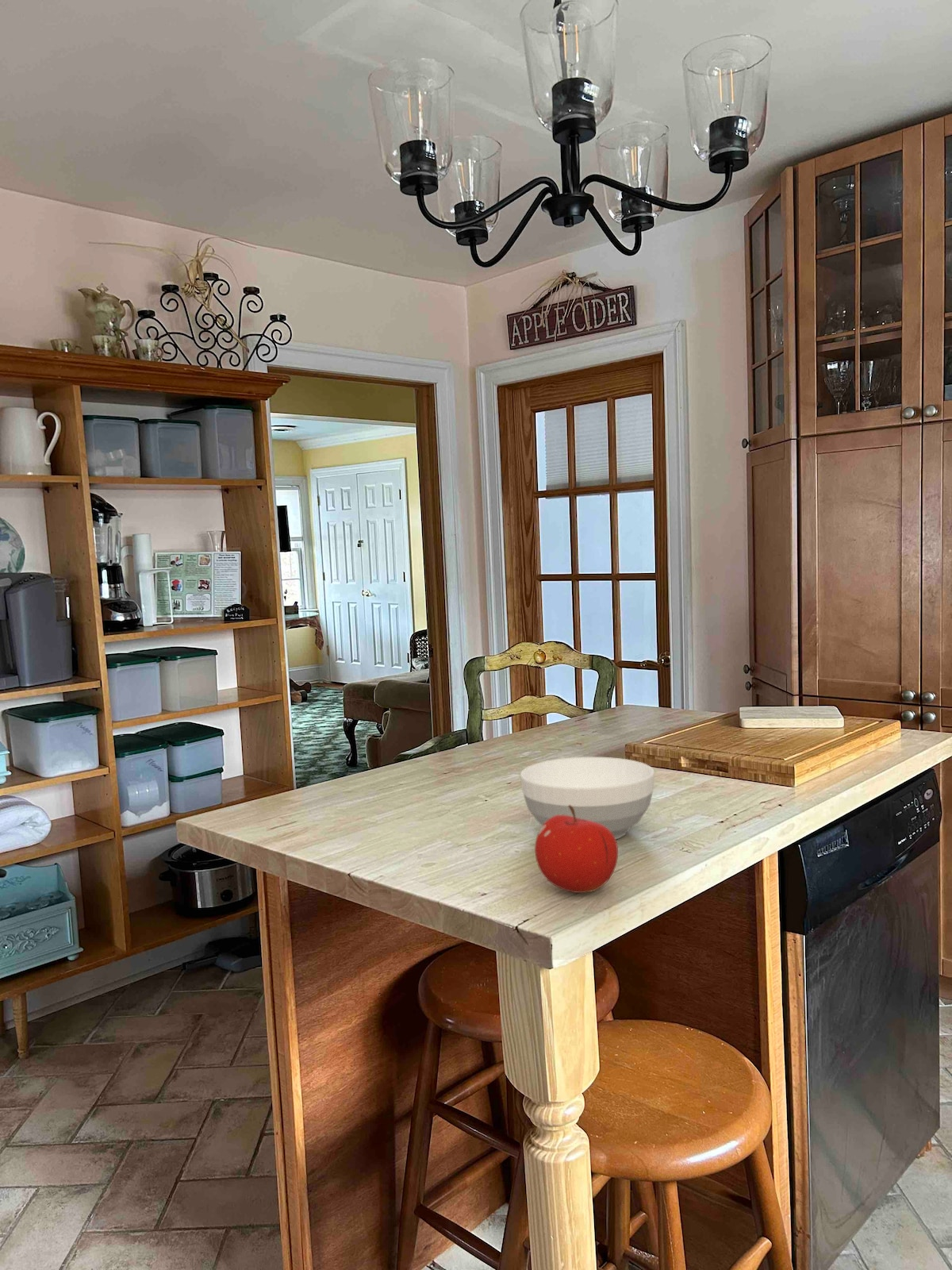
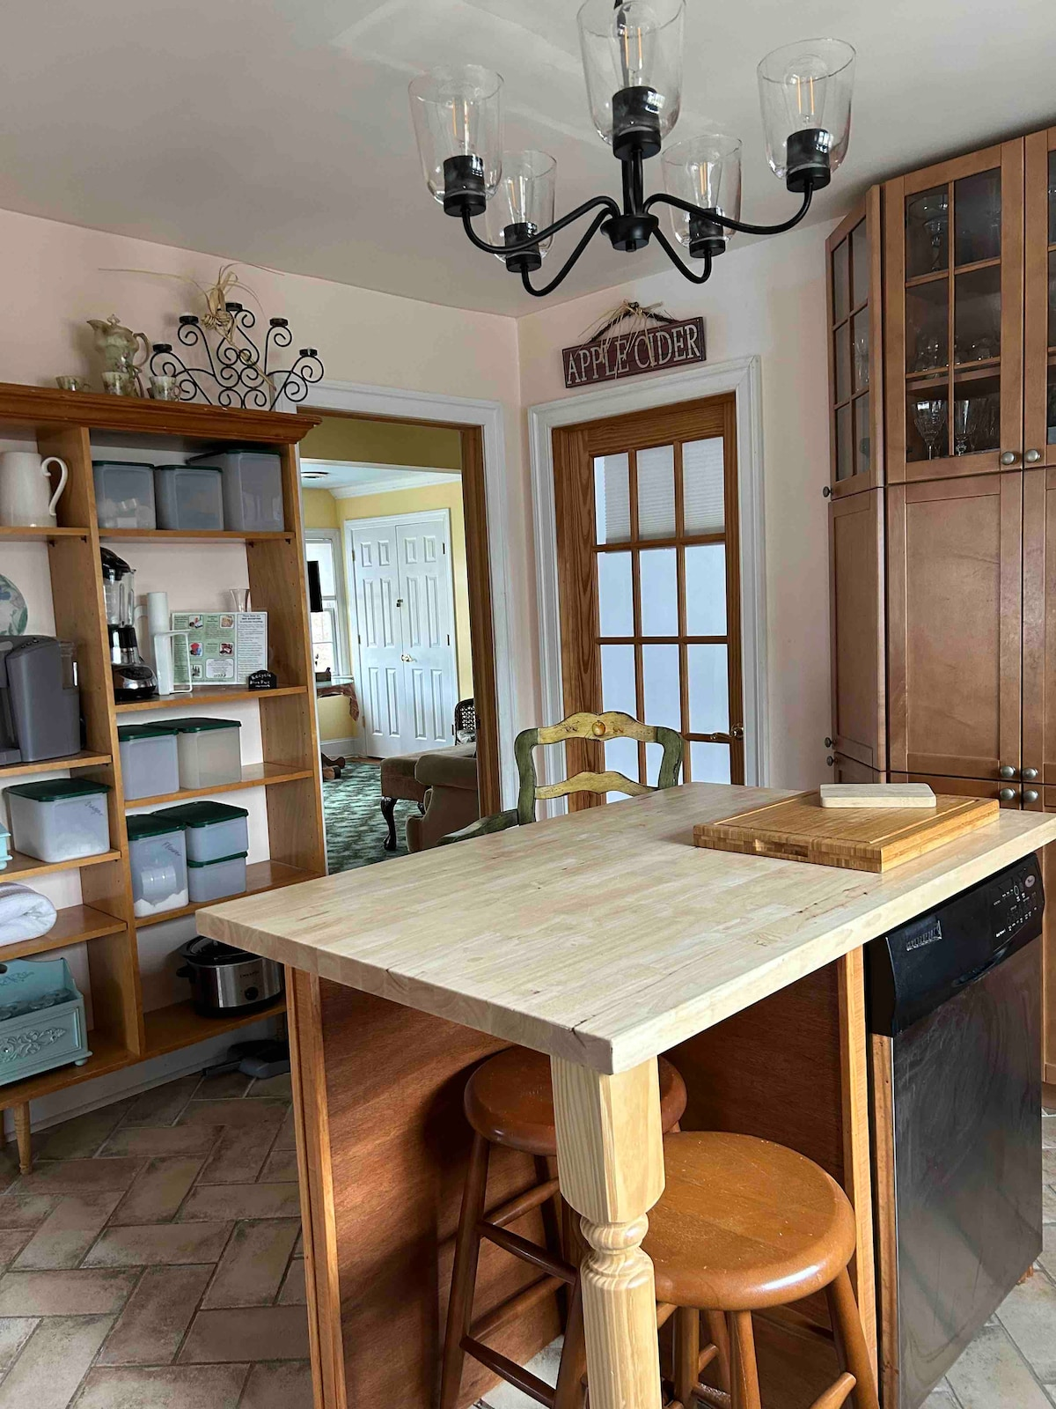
- bowl (588, 801)
- fruit (576, 848)
